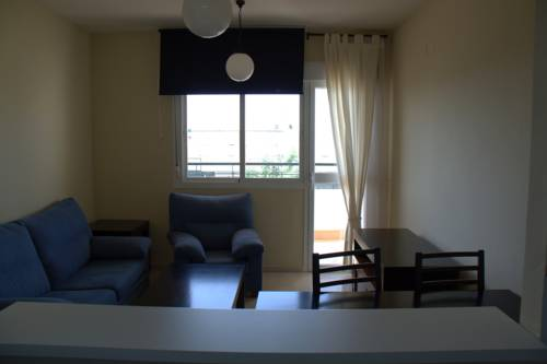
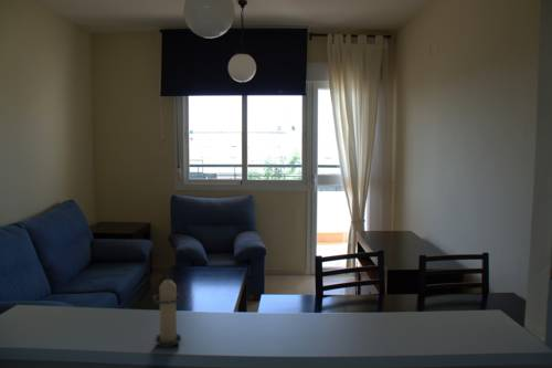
+ candle (168, 308)
